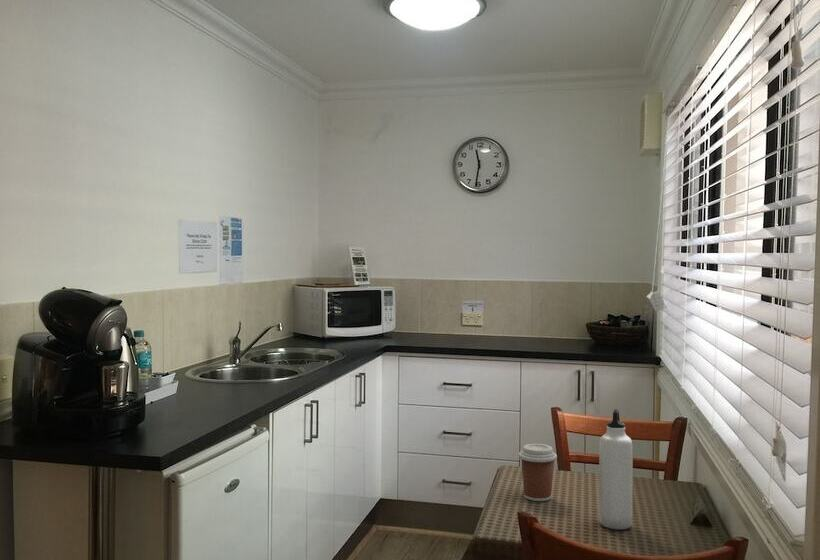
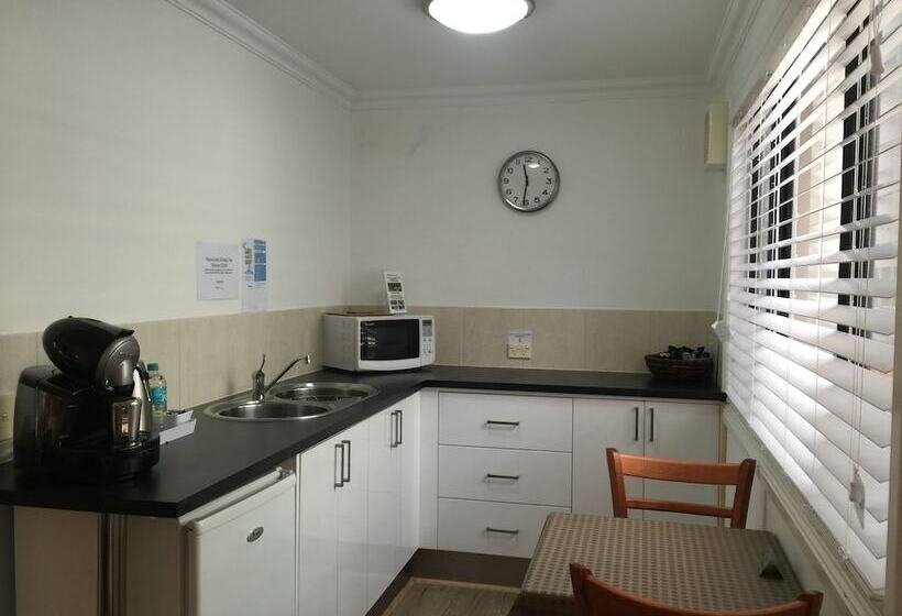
- coffee cup (537, 471)
- water bottle (615, 467)
